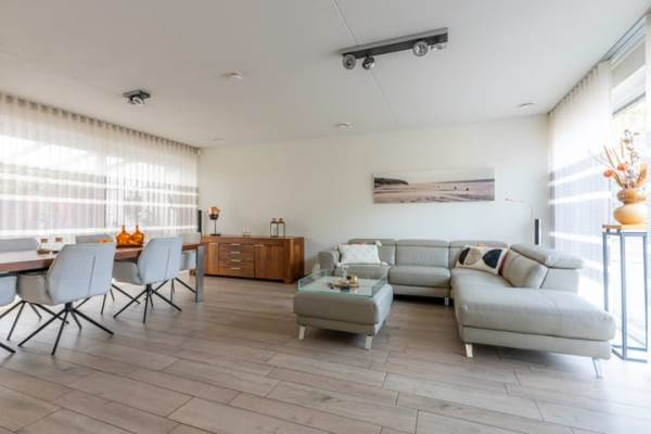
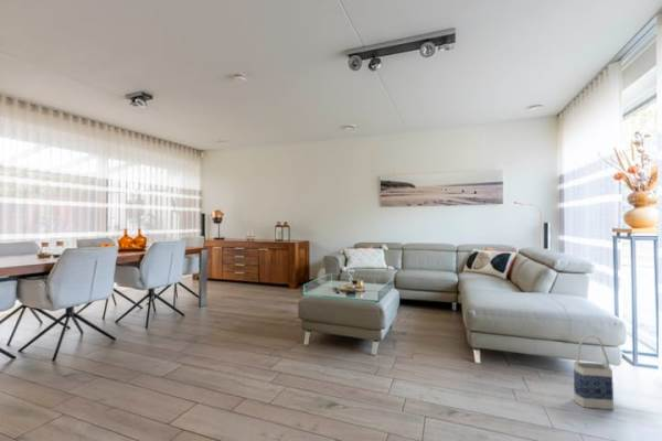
+ bag (592, 369)
